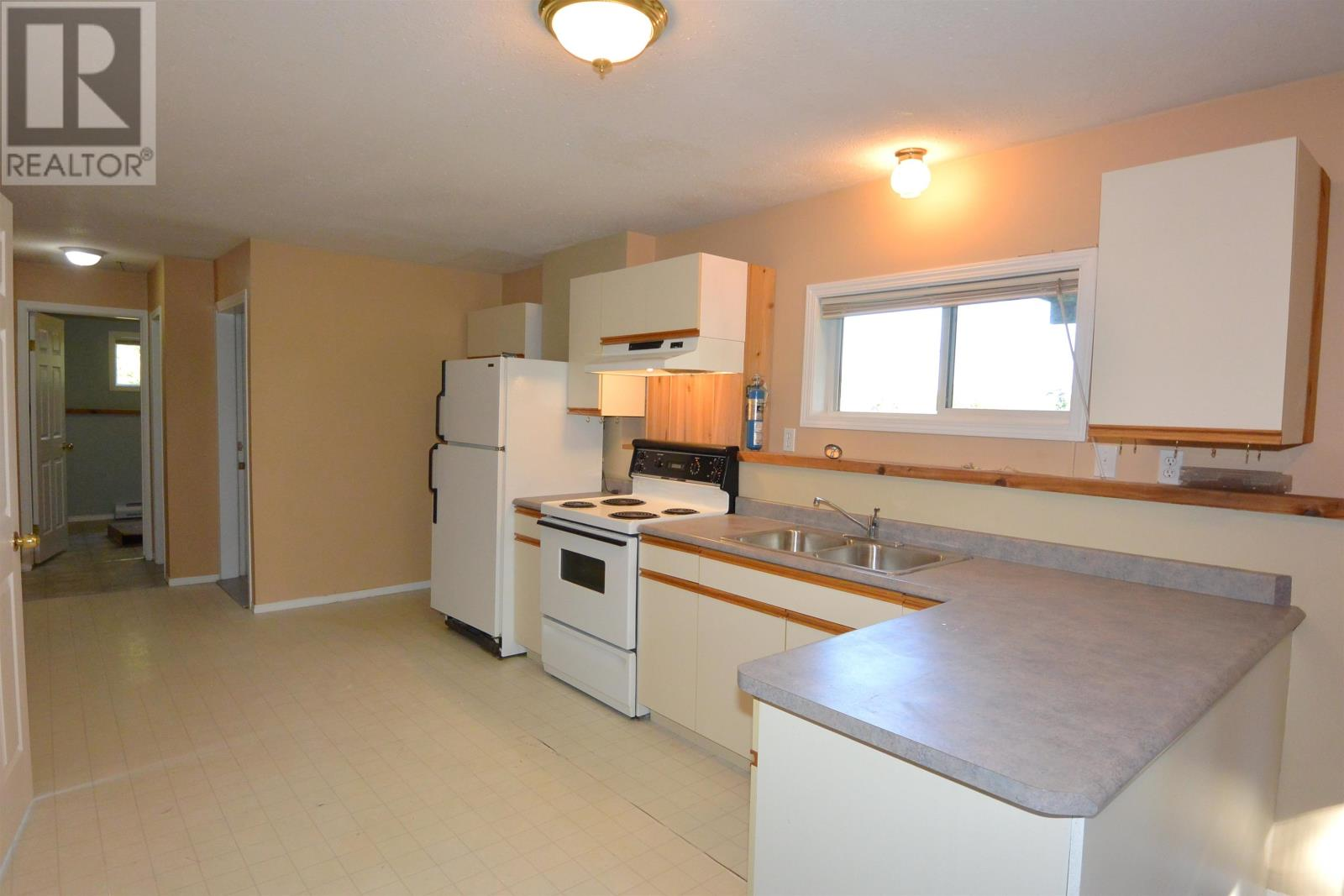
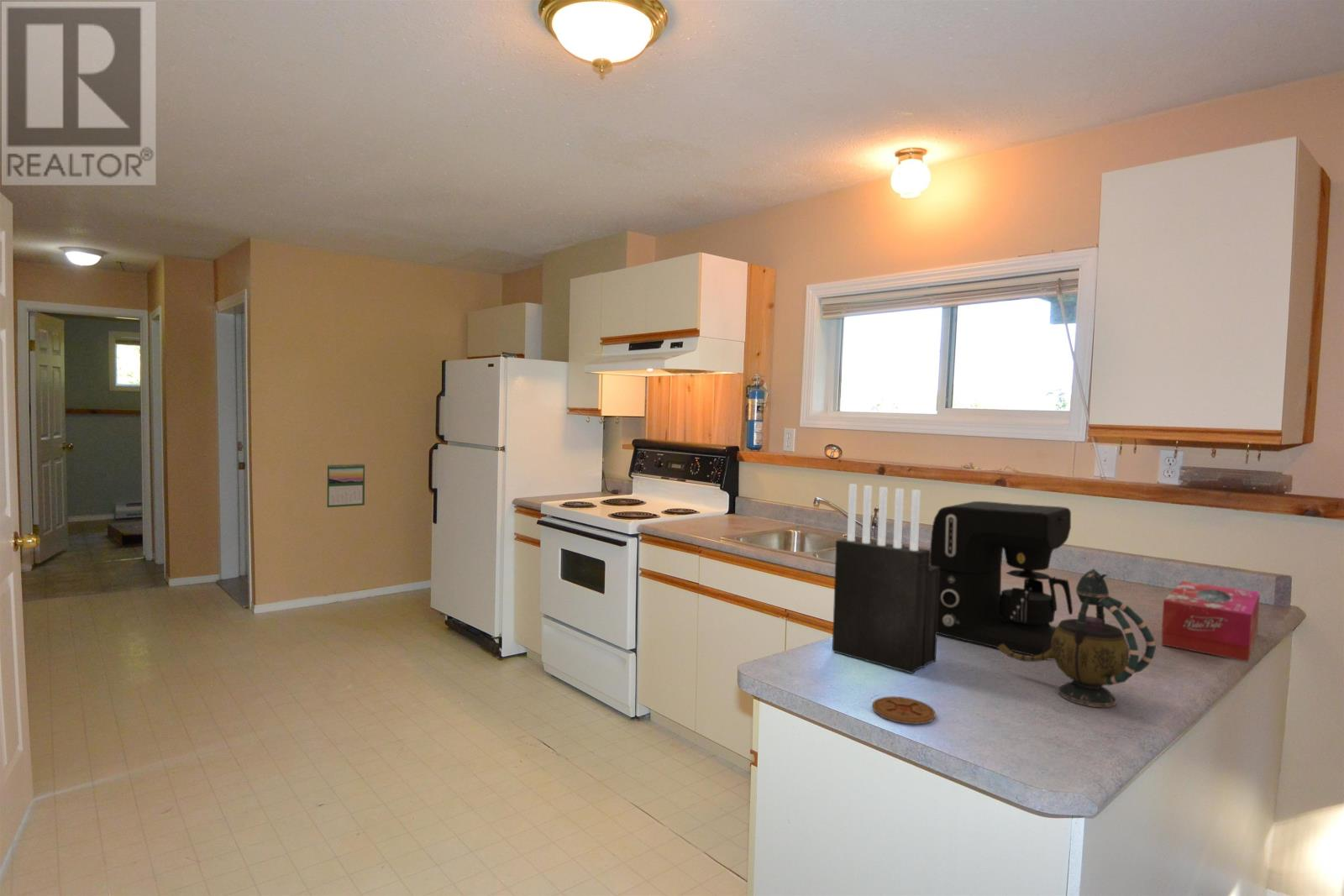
+ coaster (903, 710)
+ knife block (889, 571)
+ teapot (1068, 628)
+ calendar (346, 485)
+ coffee maker (1006, 572)
+ tissue box (1212, 617)
